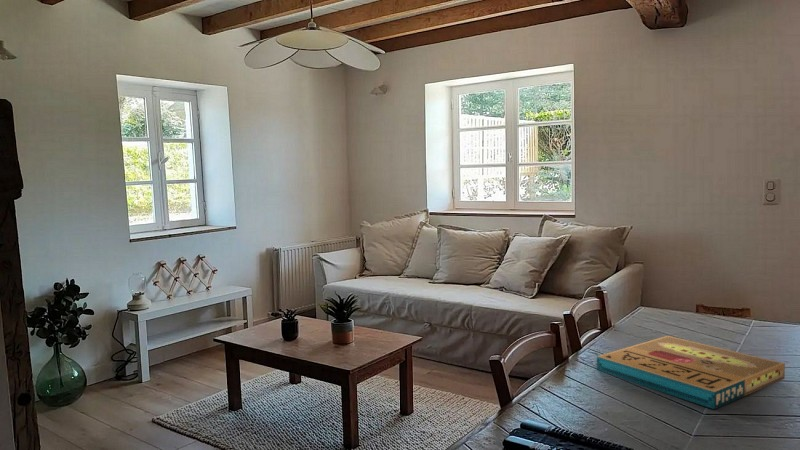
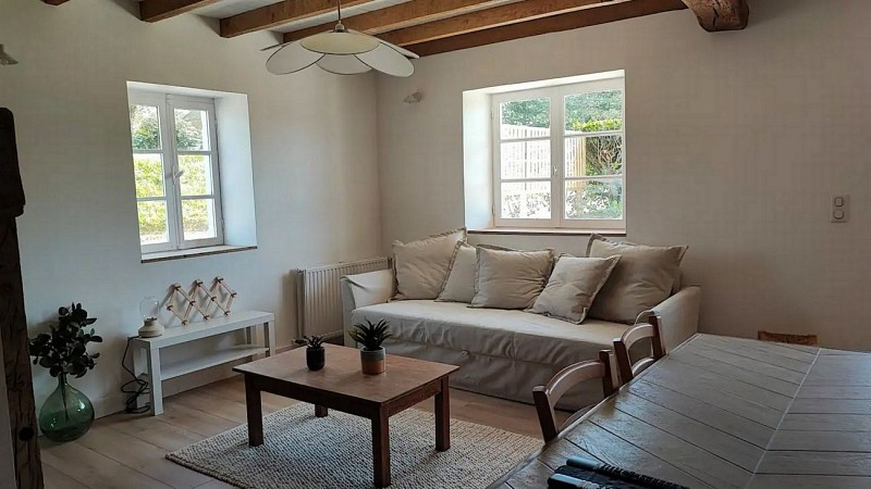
- pizza box (687, 367)
